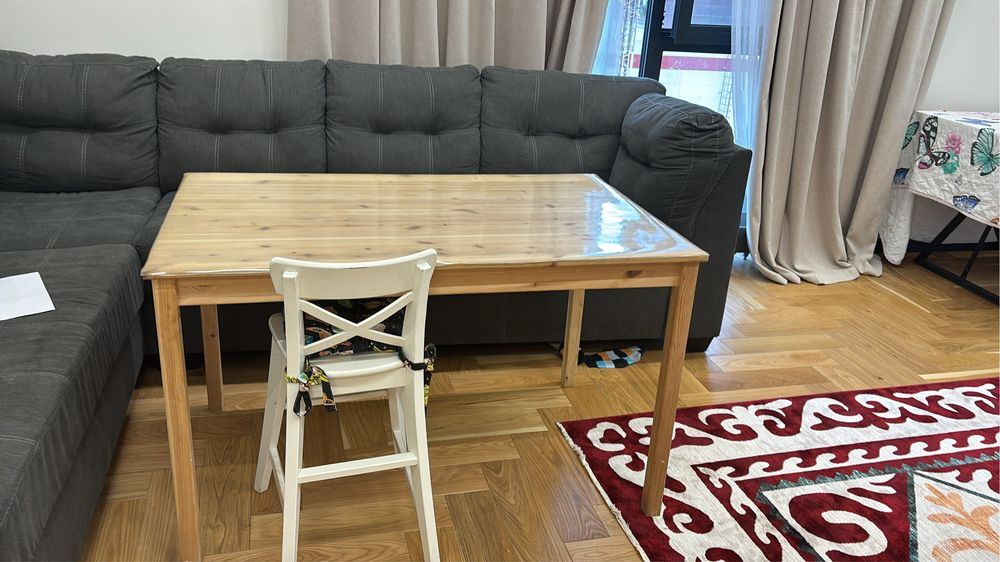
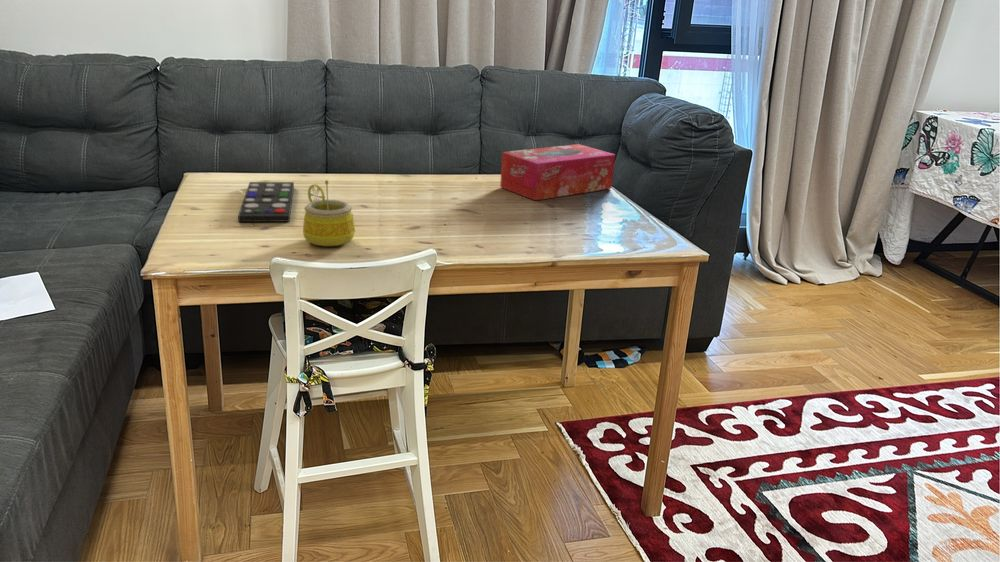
+ remote control (268, 199)
+ mug (328, 212)
+ tissue box (558, 170)
